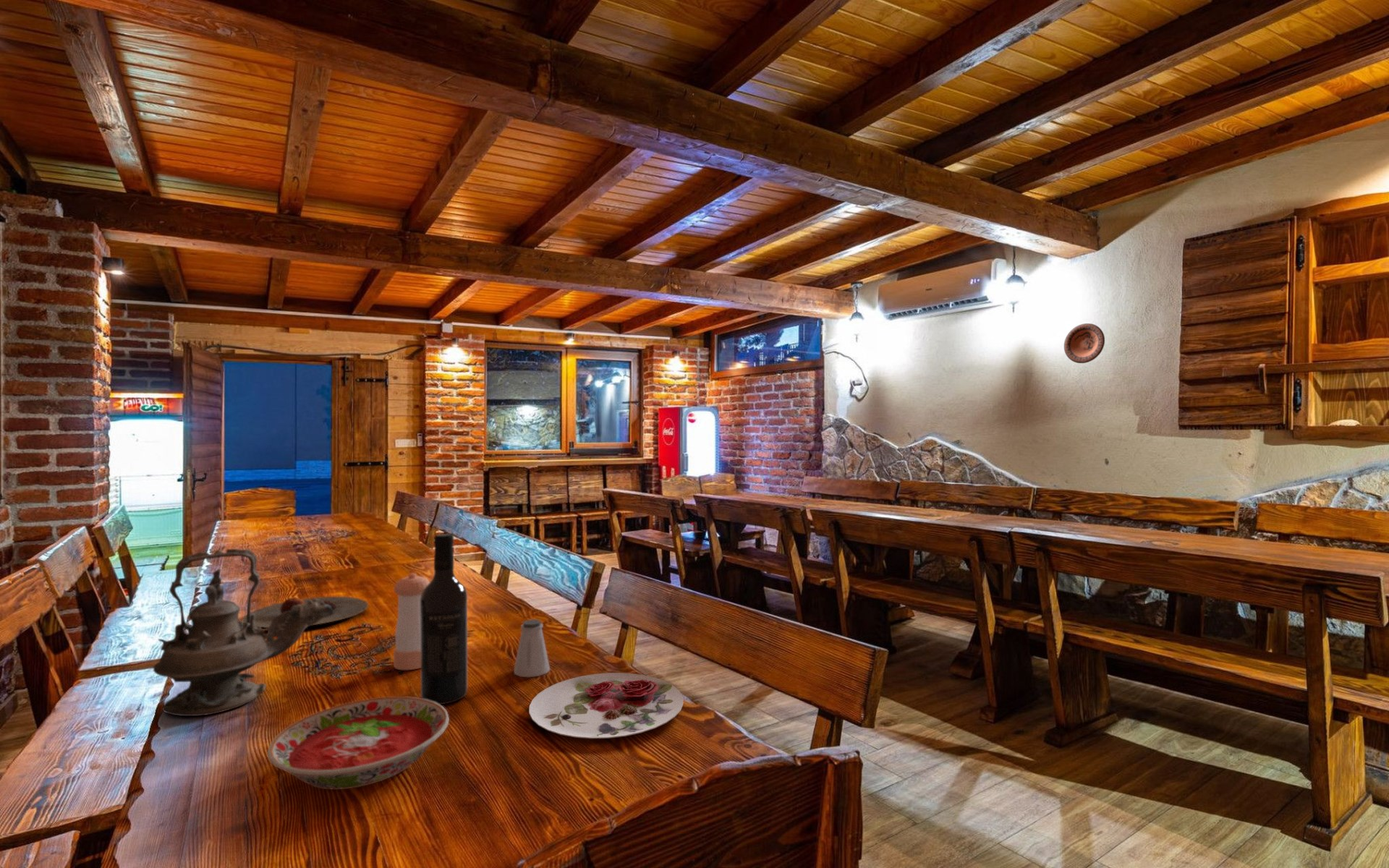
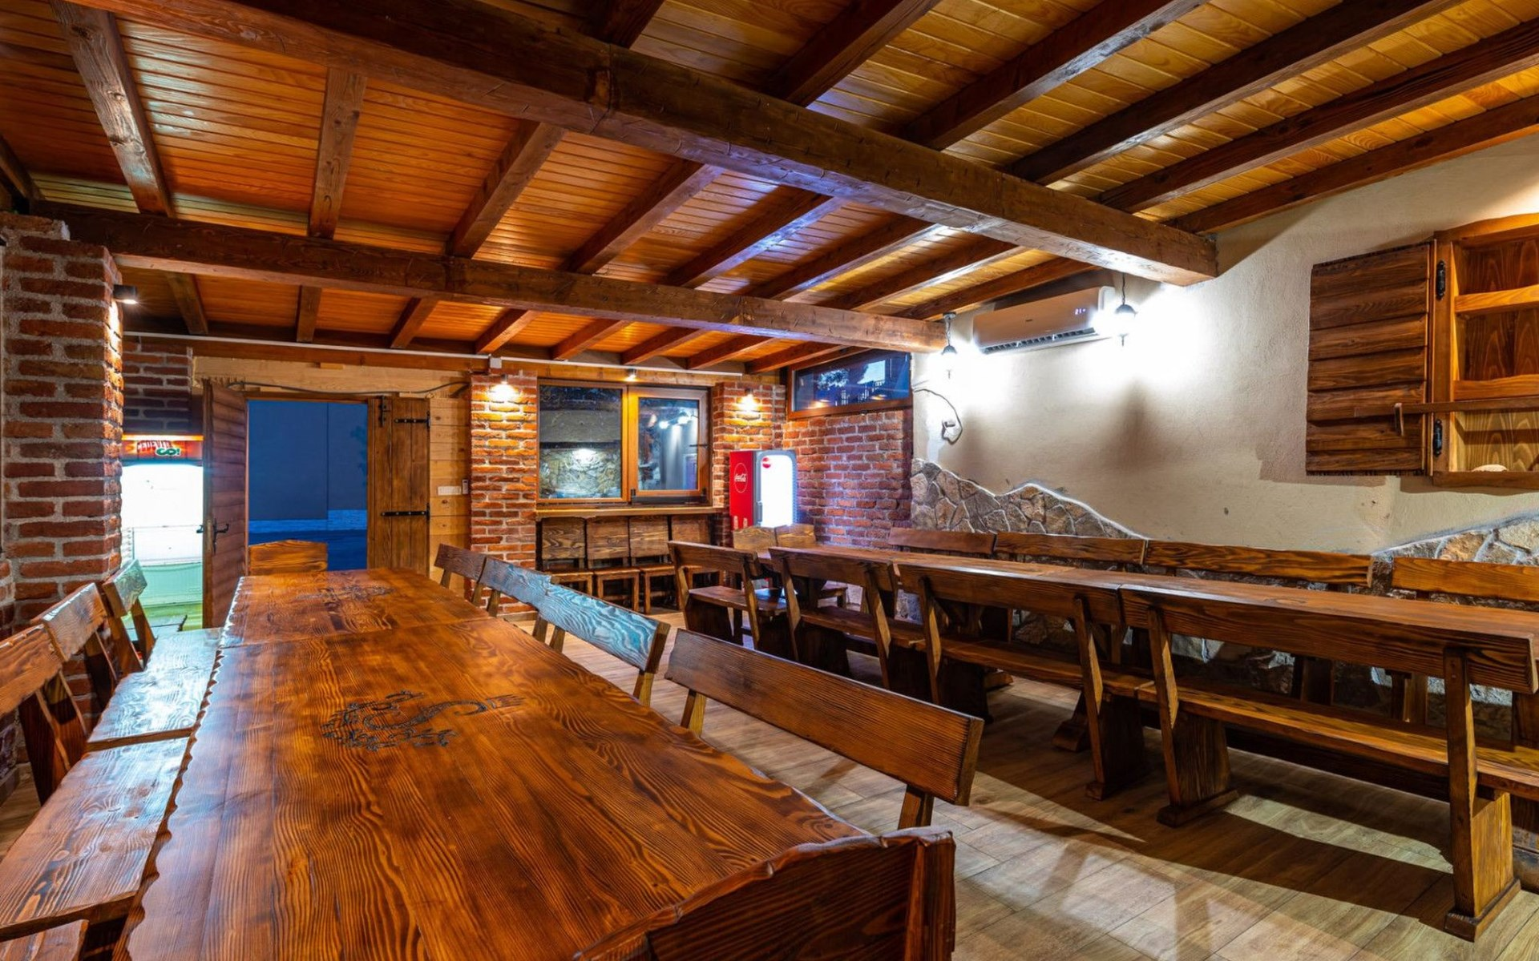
- teapot (250, 619)
- bowl (363, 746)
- pepper shaker (412, 618)
- plate (305, 603)
- saltshaker (532, 646)
- wine bottle (444, 616)
- decorative plate (1084, 343)
- plate (607, 700)
